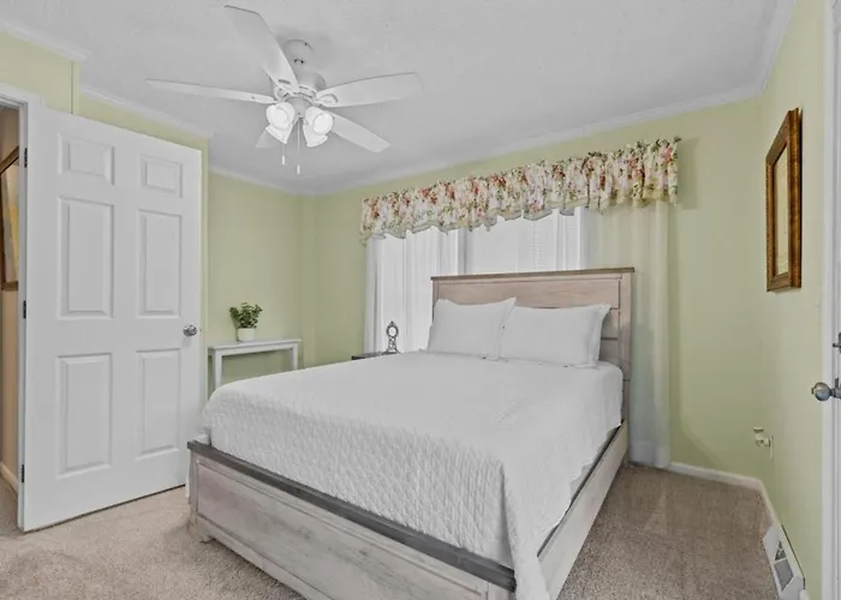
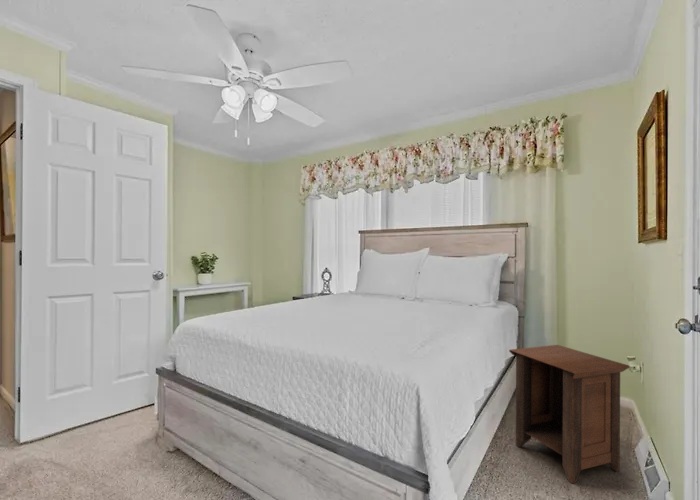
+ nightstand (564, 407)
